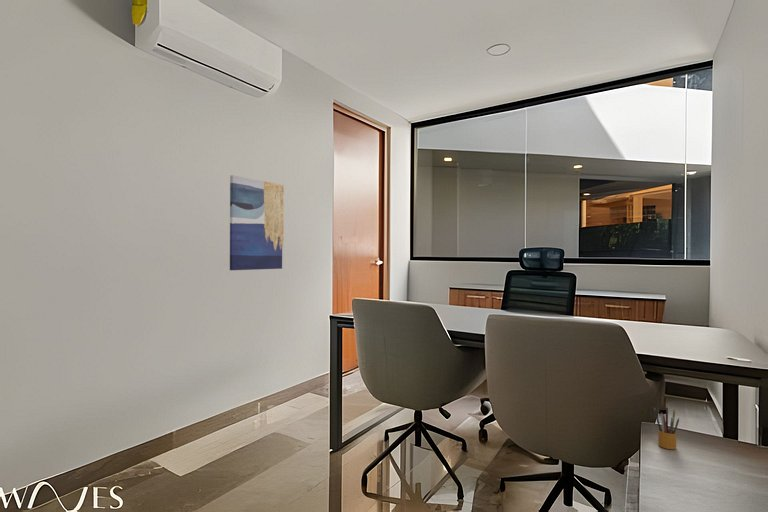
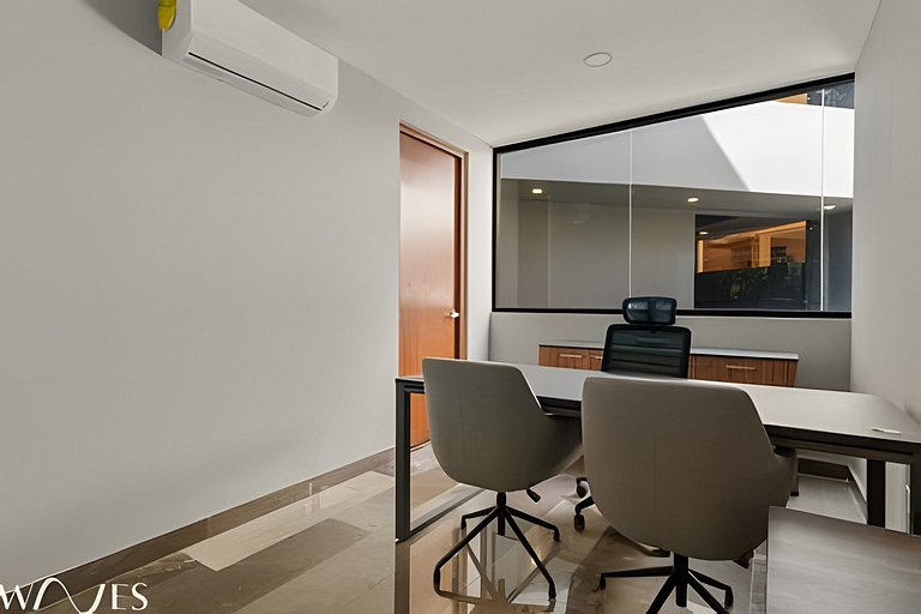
- pencil box (666, 426)
- wall art (258, 225)
